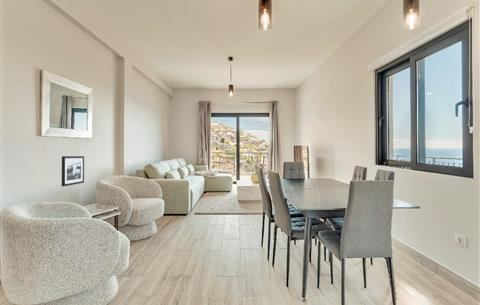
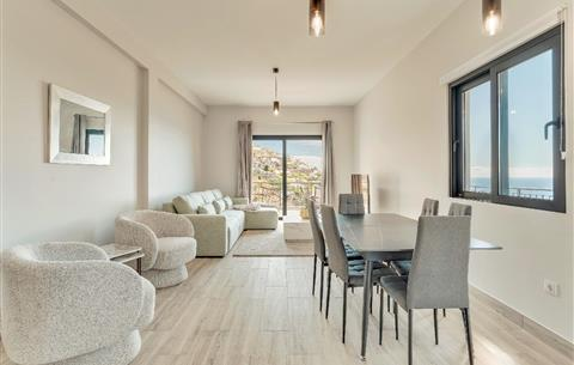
- picture frame (73, 170)
